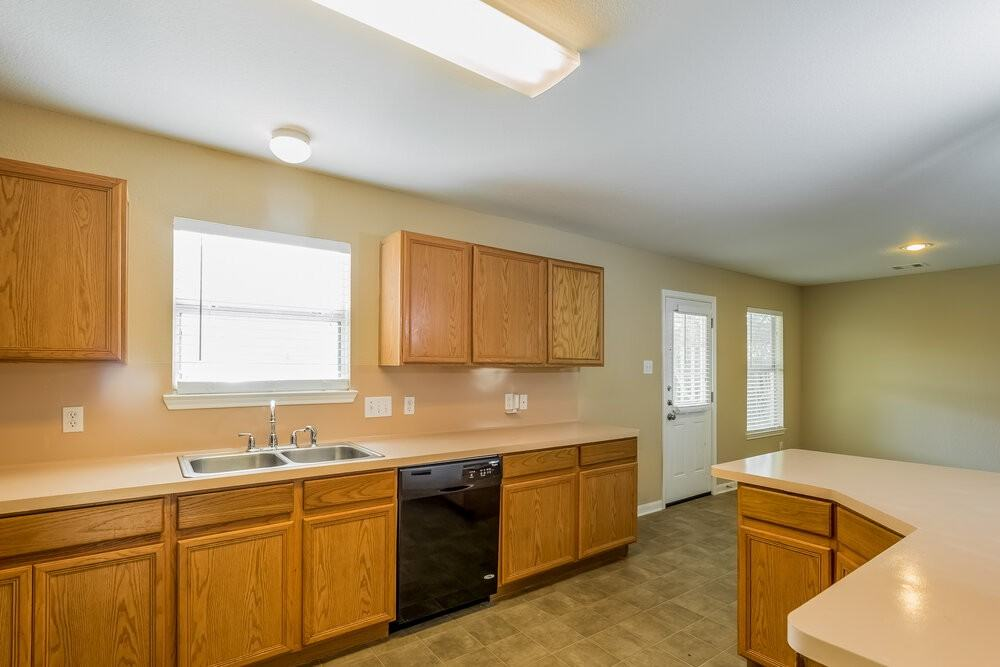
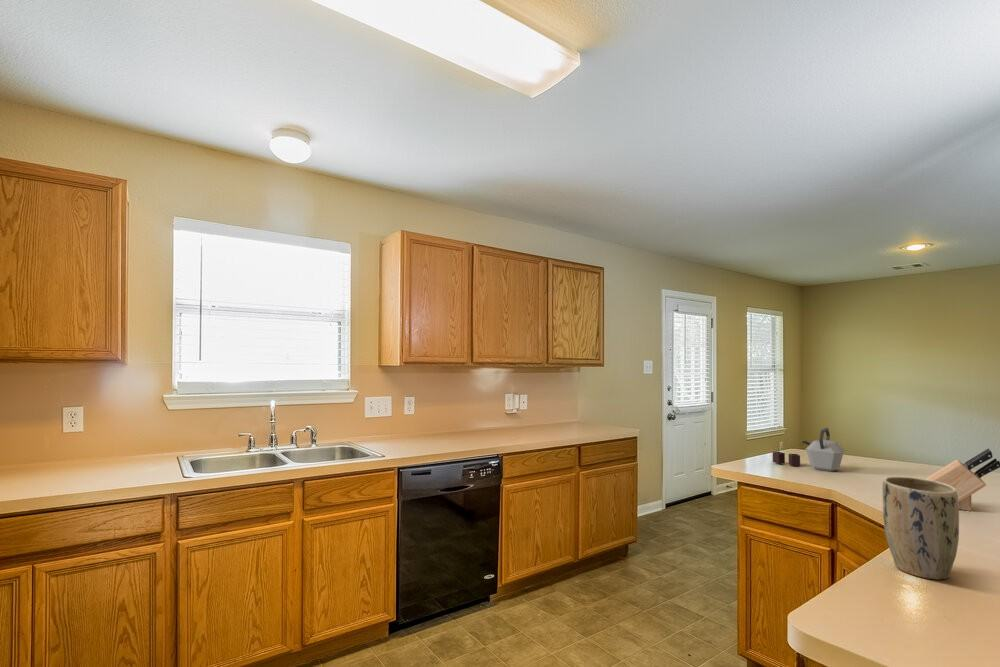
+ kettle (807, 447)
+ knife block (947, 475)
+ plant pot (919, 526)
